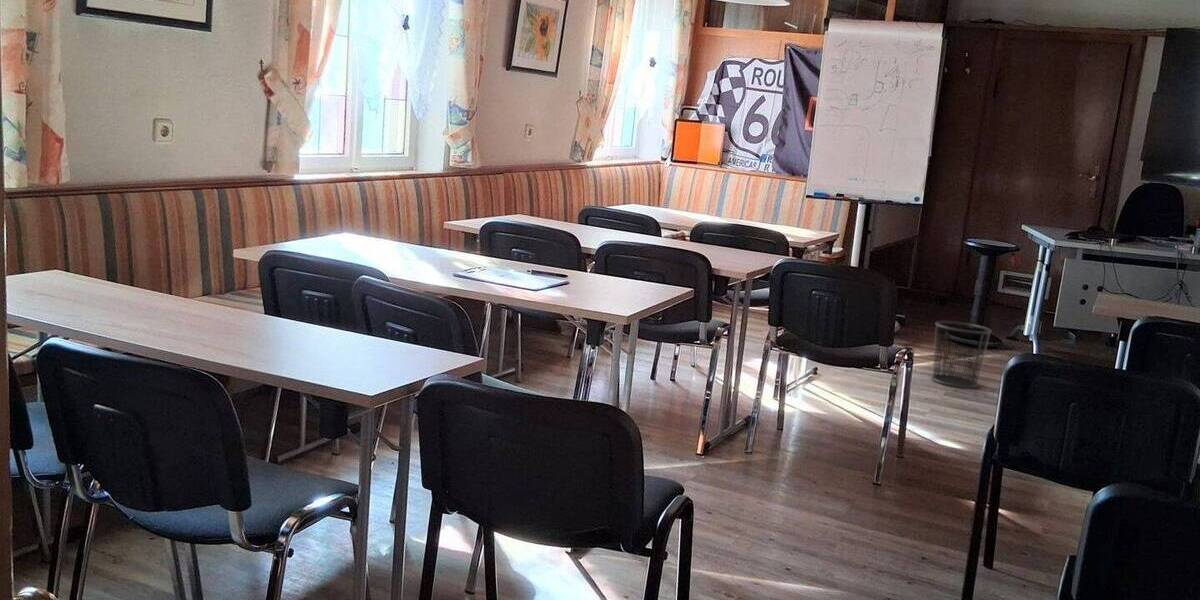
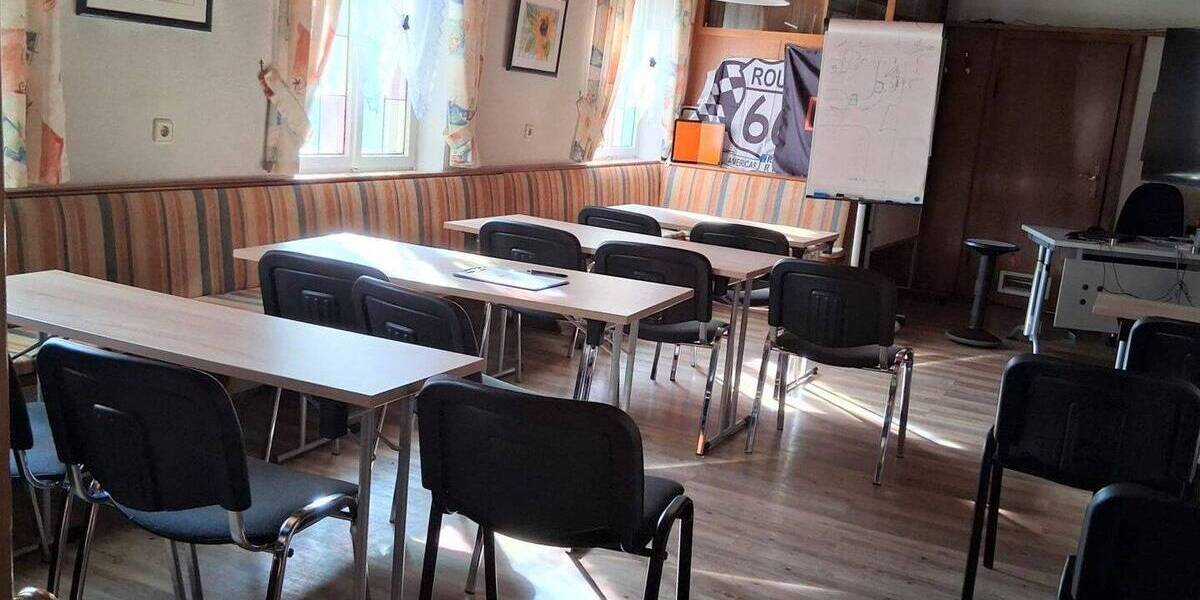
- waste bin (958, 354)
